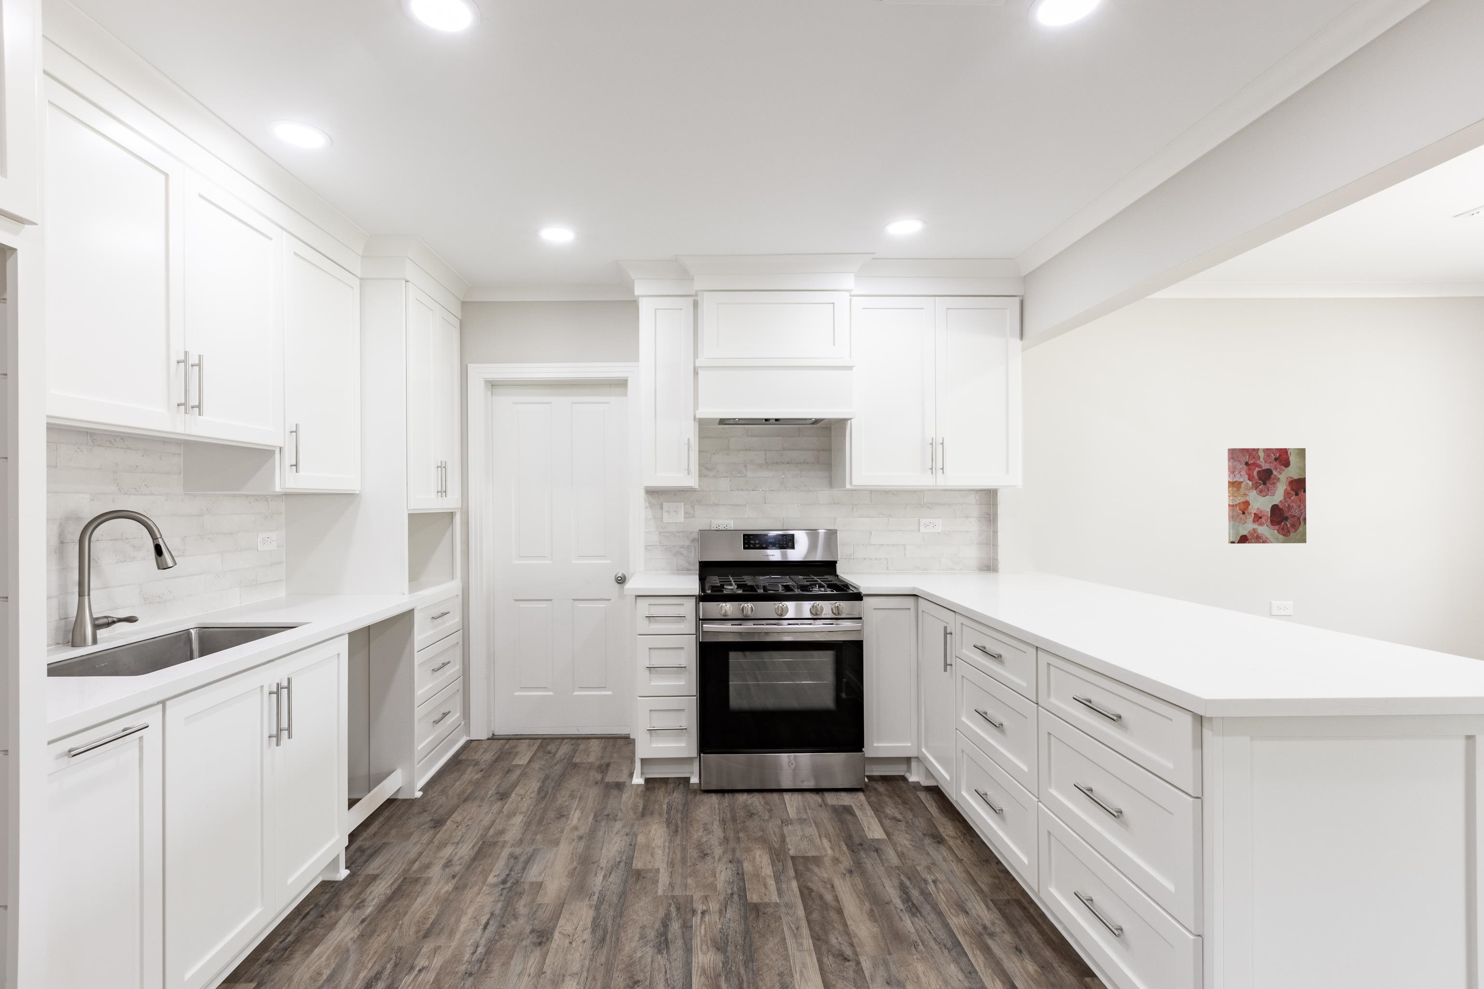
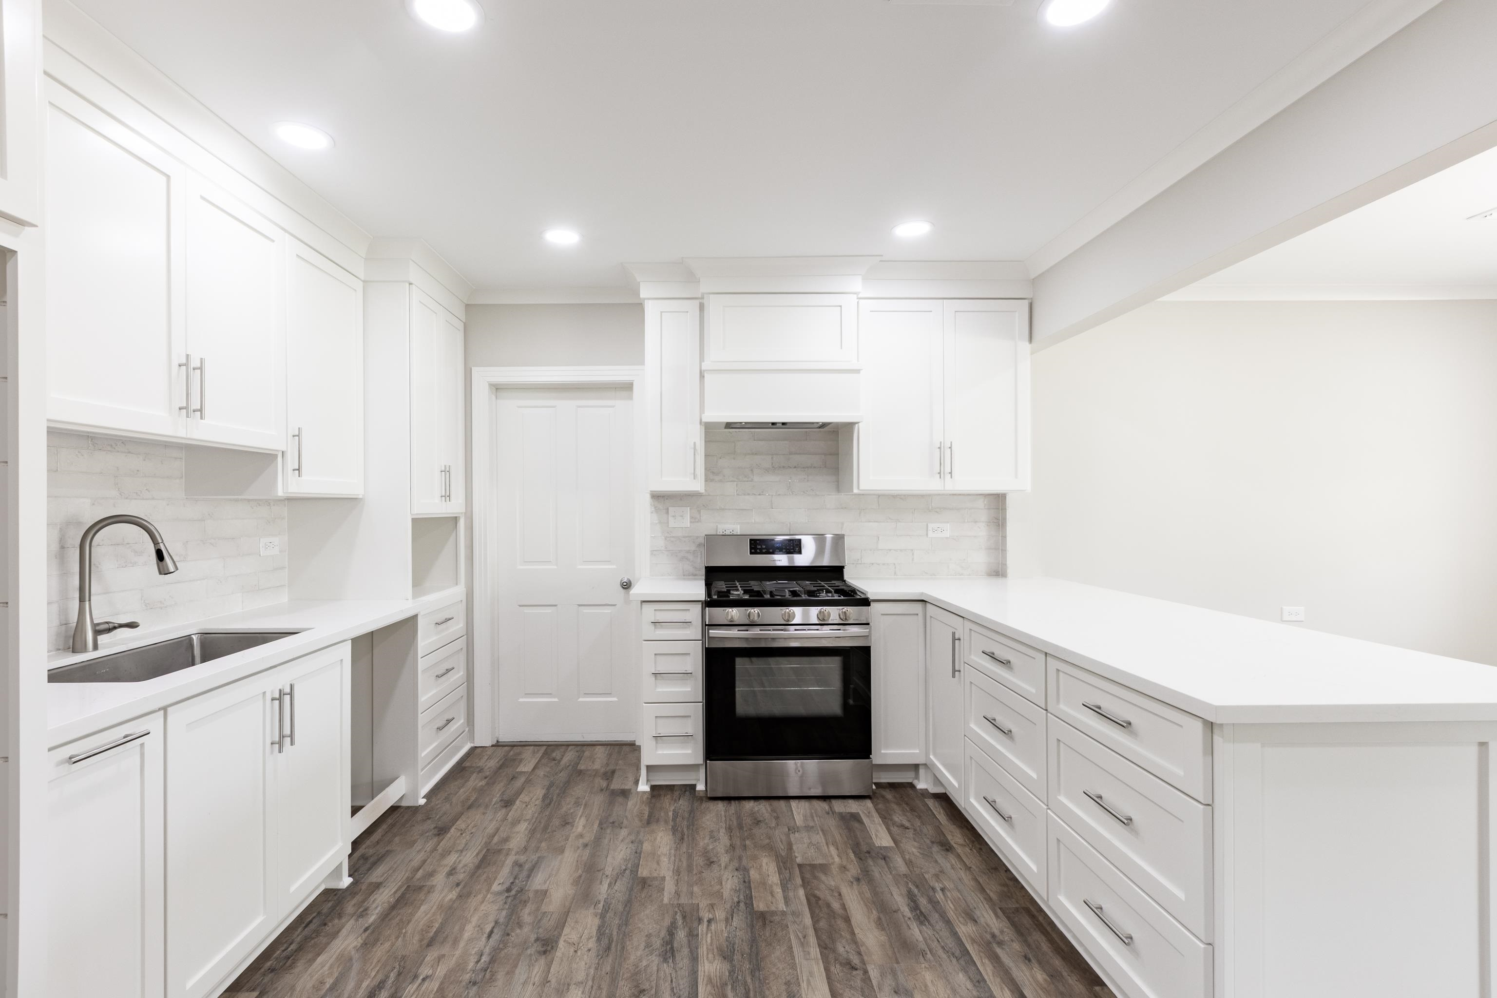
- wall art (1266, 496)
